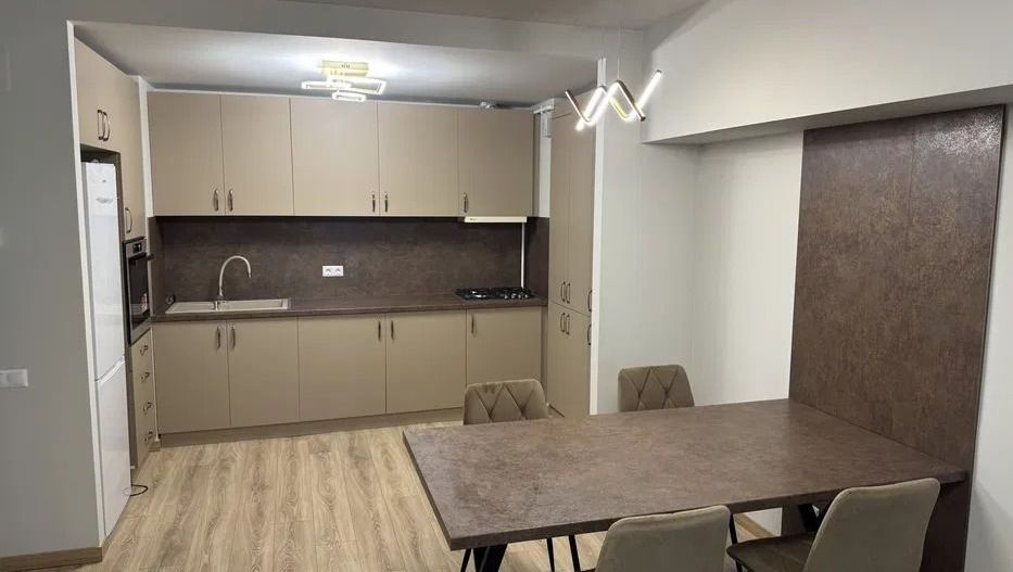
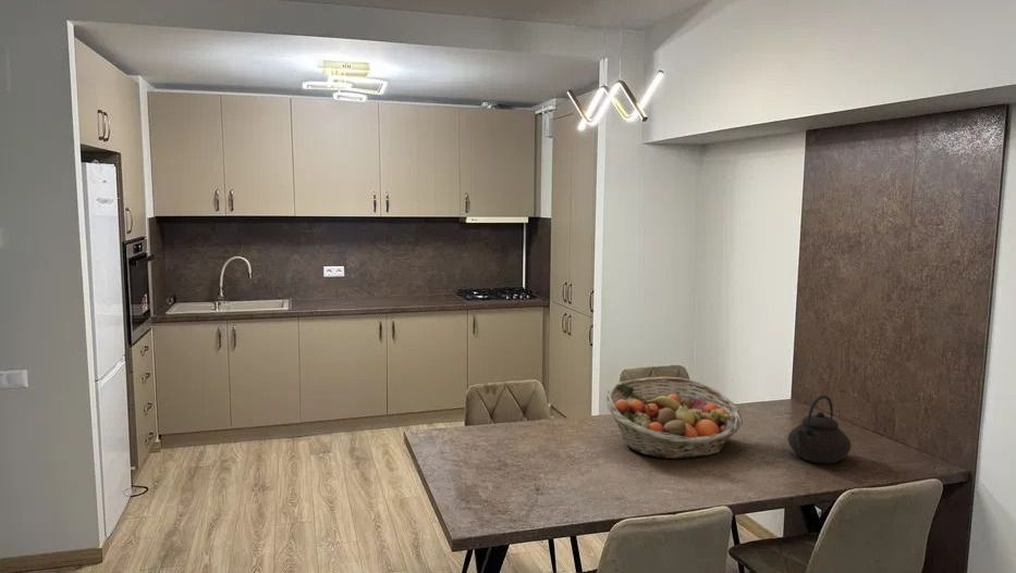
+ teapot (817, 427)
+ fruit basket (672, 416)
